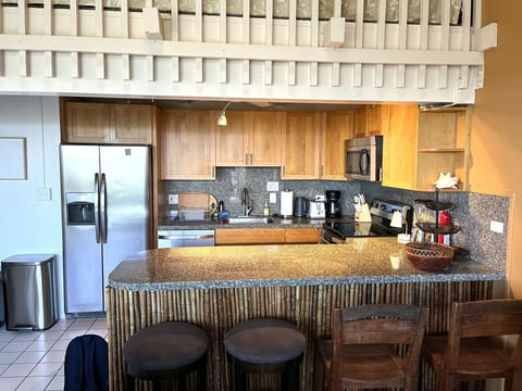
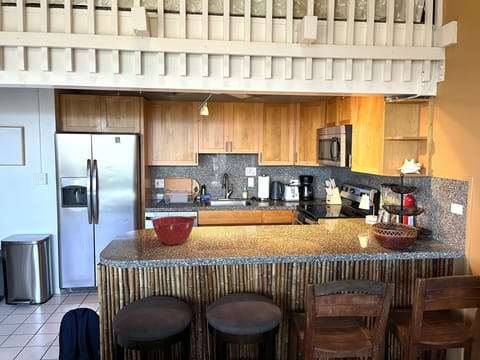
+ mixing bowl (173, 231)
